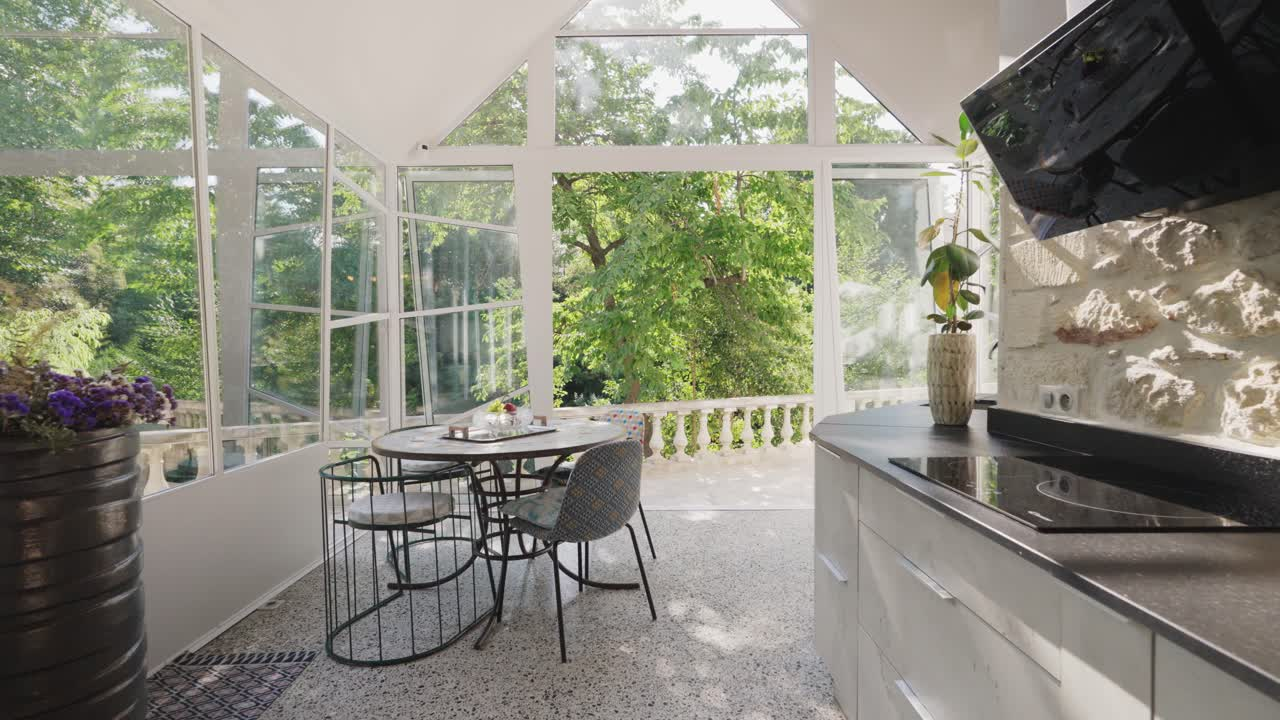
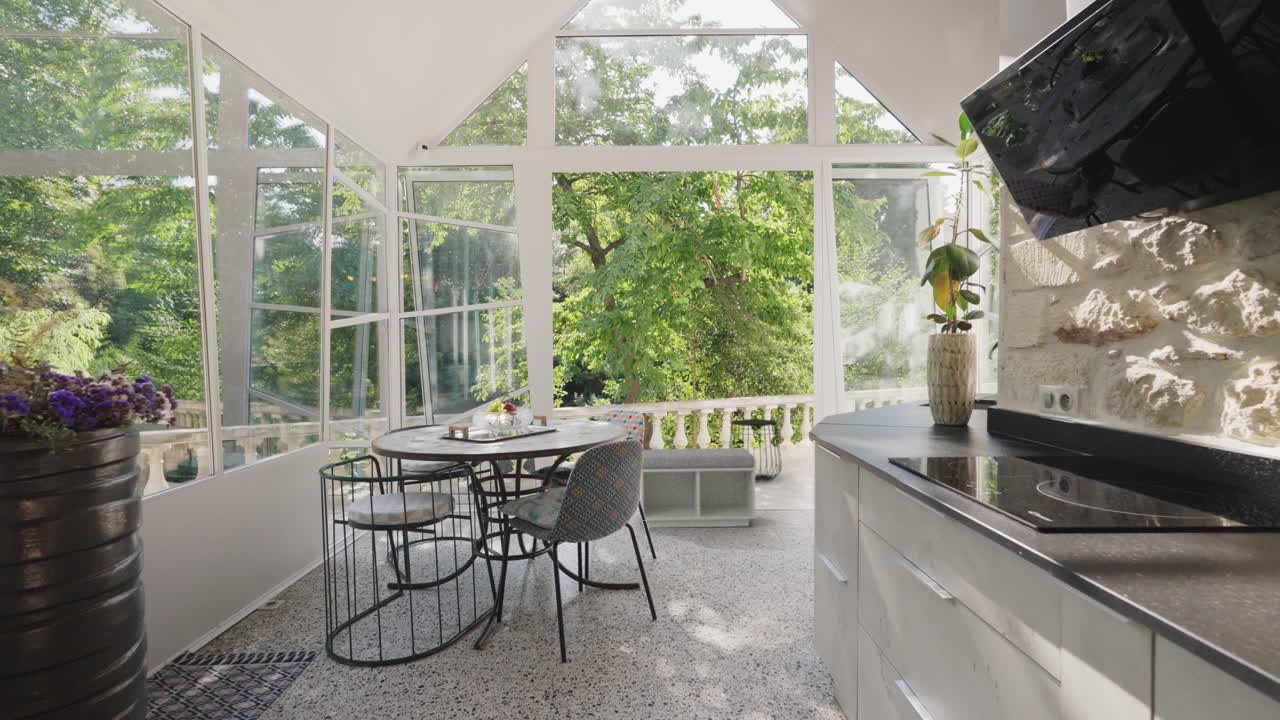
+ bench (695, 485)
+ side table (754, 449)
